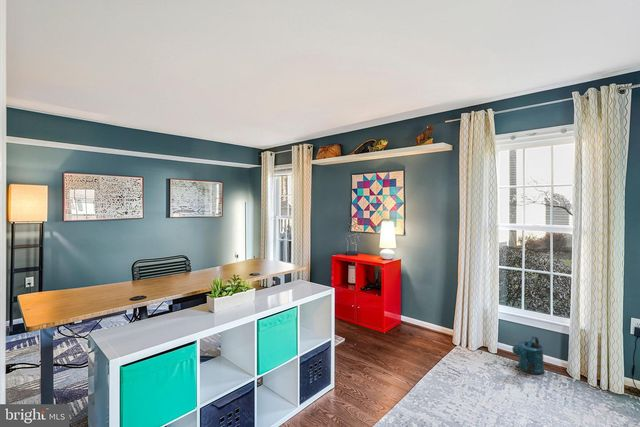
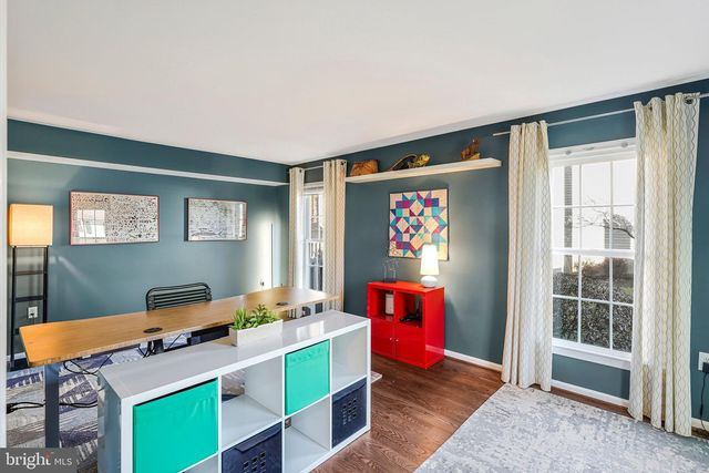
- watering can (527, 355)
